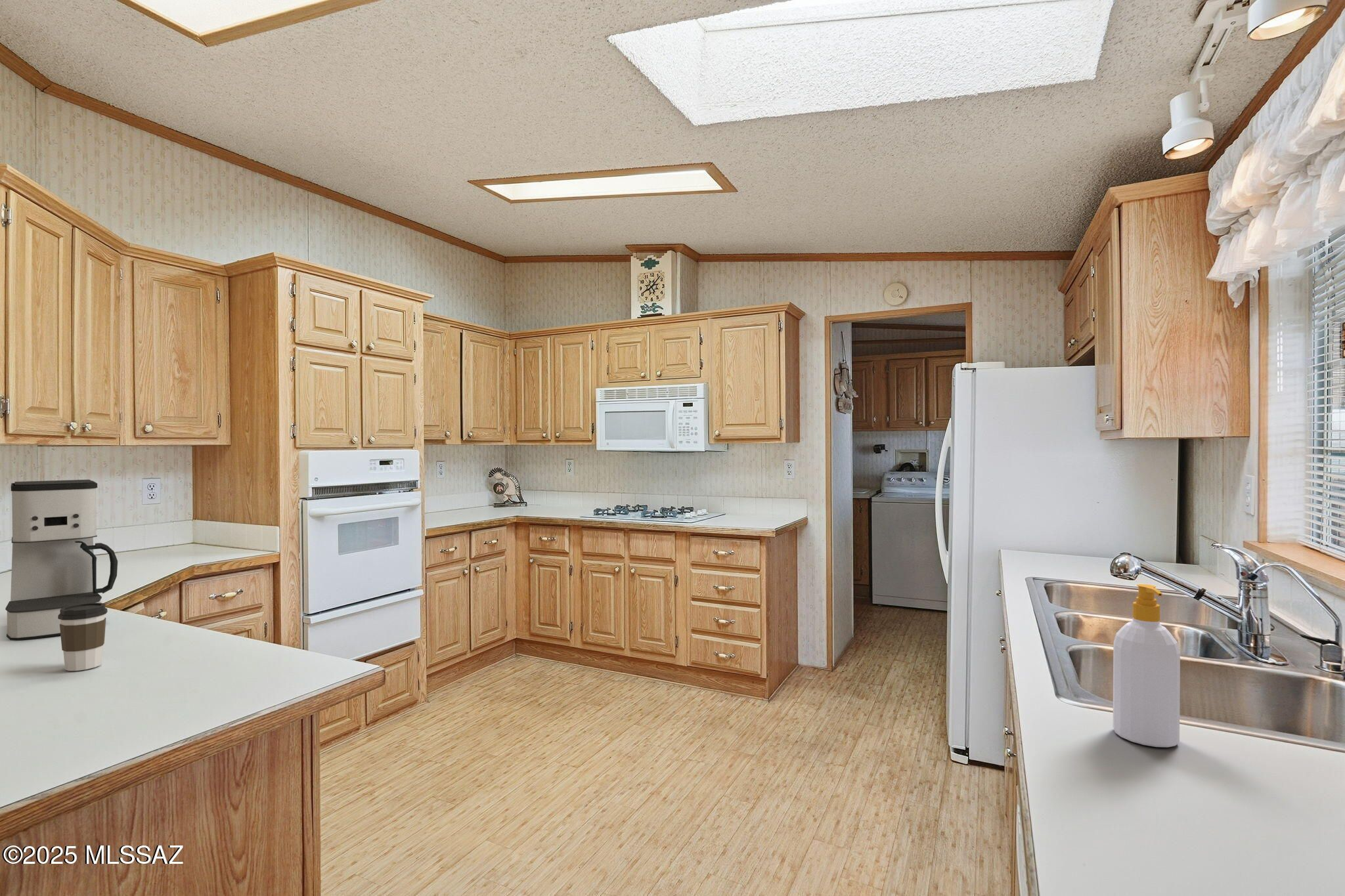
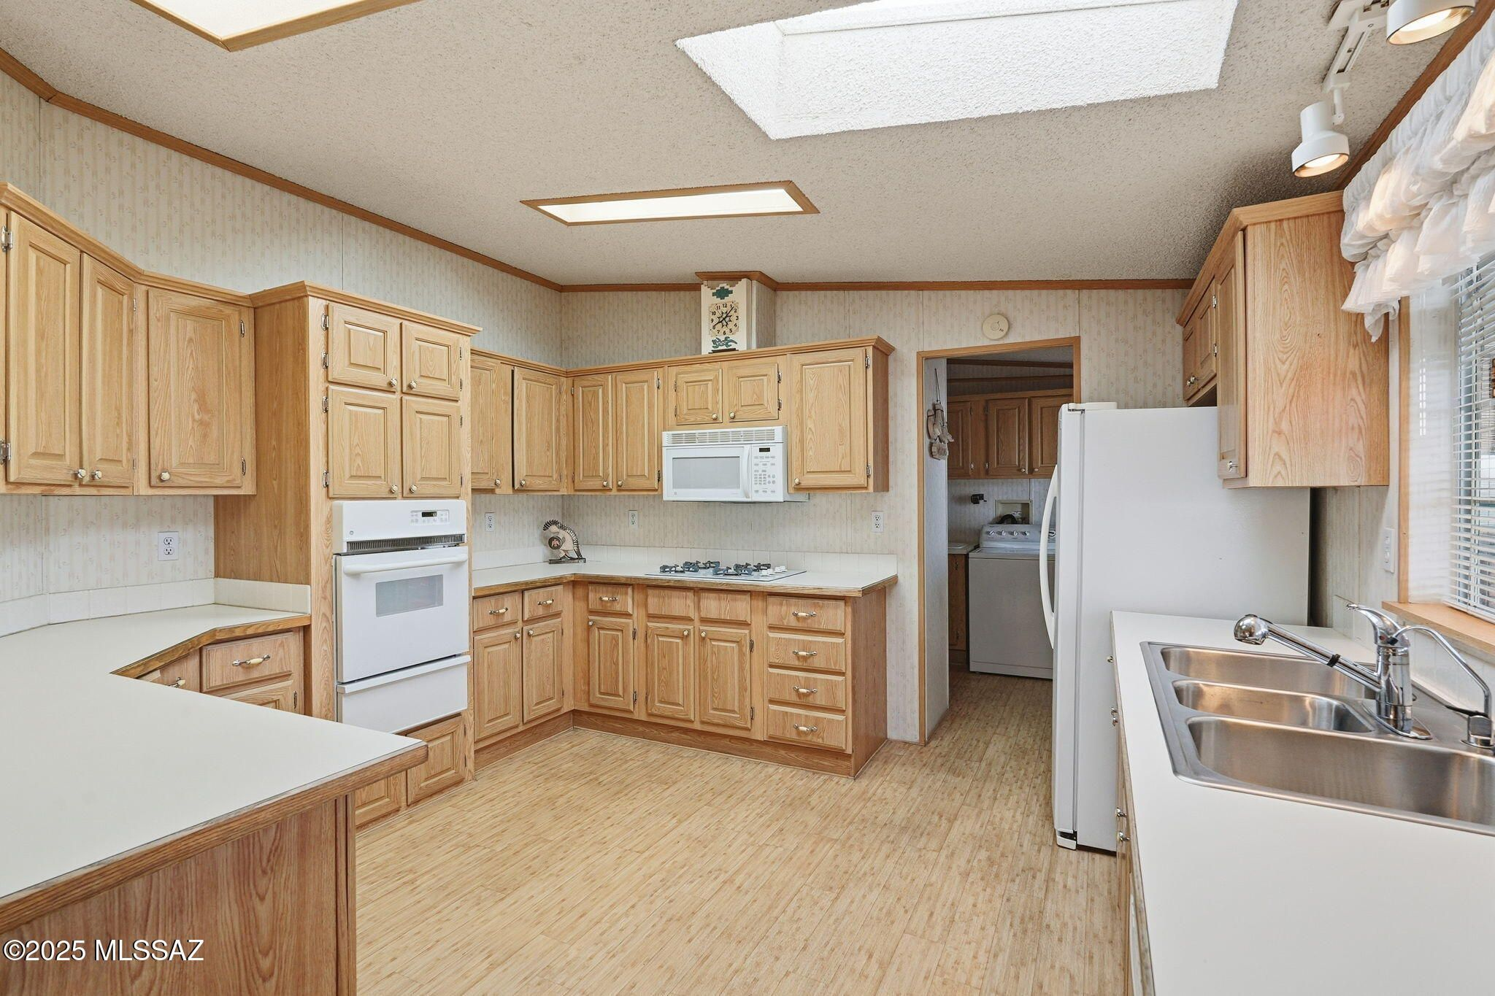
- soap bottle (1147, 661)
- coffee cup (83, 636)
- coffee maker (63, 553)
